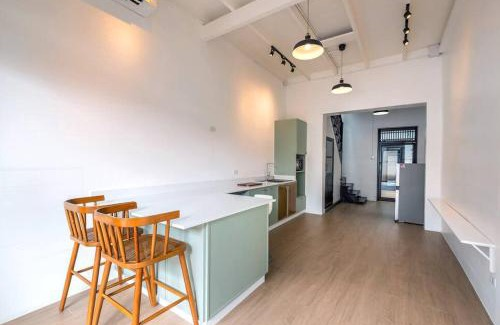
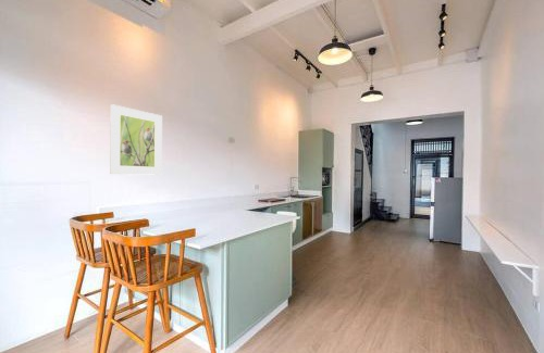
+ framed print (138, 142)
